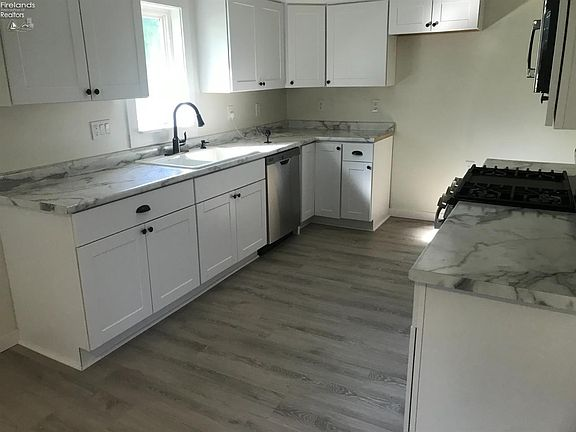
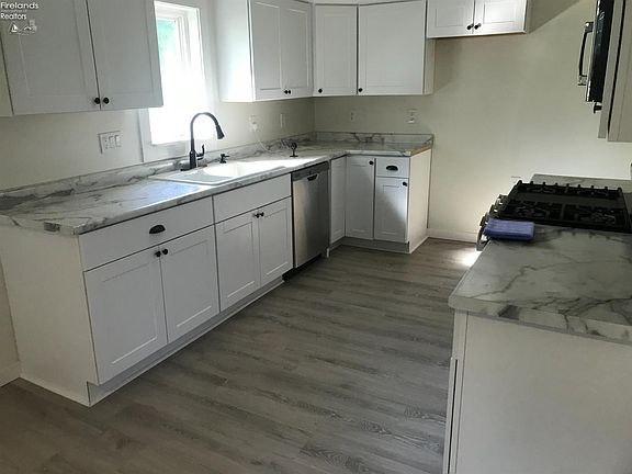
+ dish towel (508, 227)
